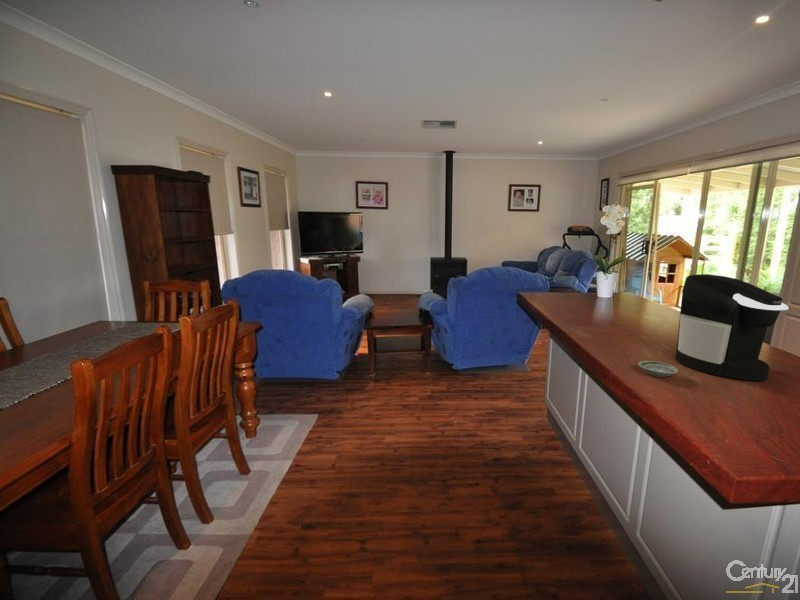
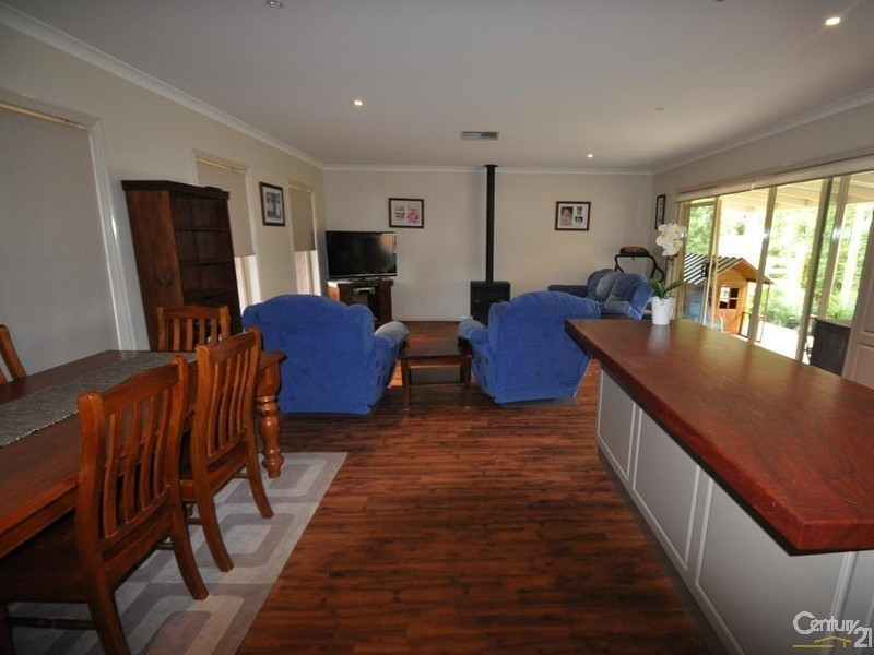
- saucer (657, 370)
- coffee maker (728, 323)
